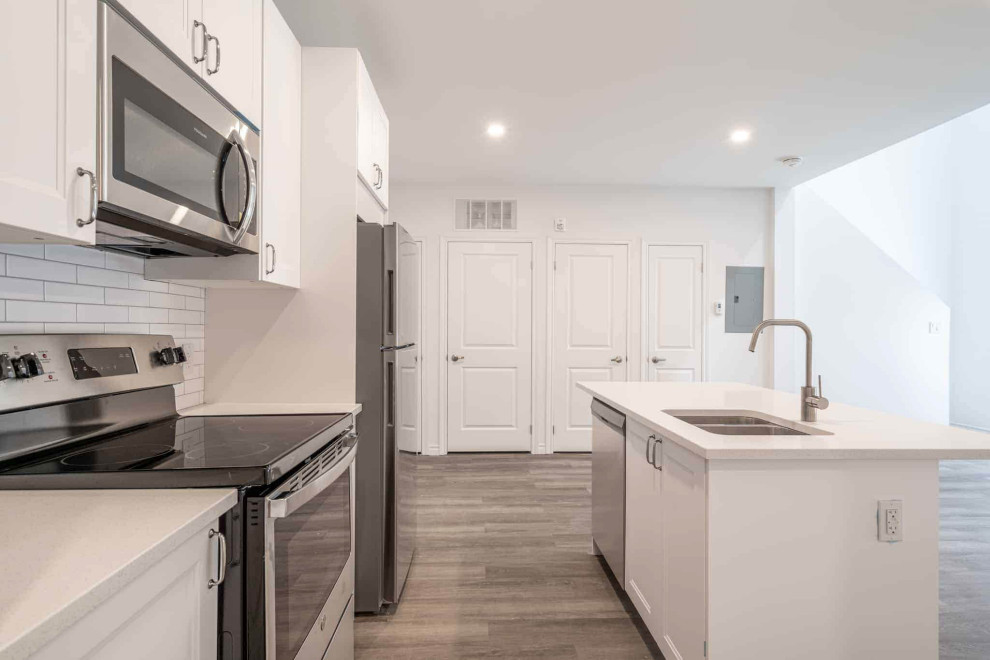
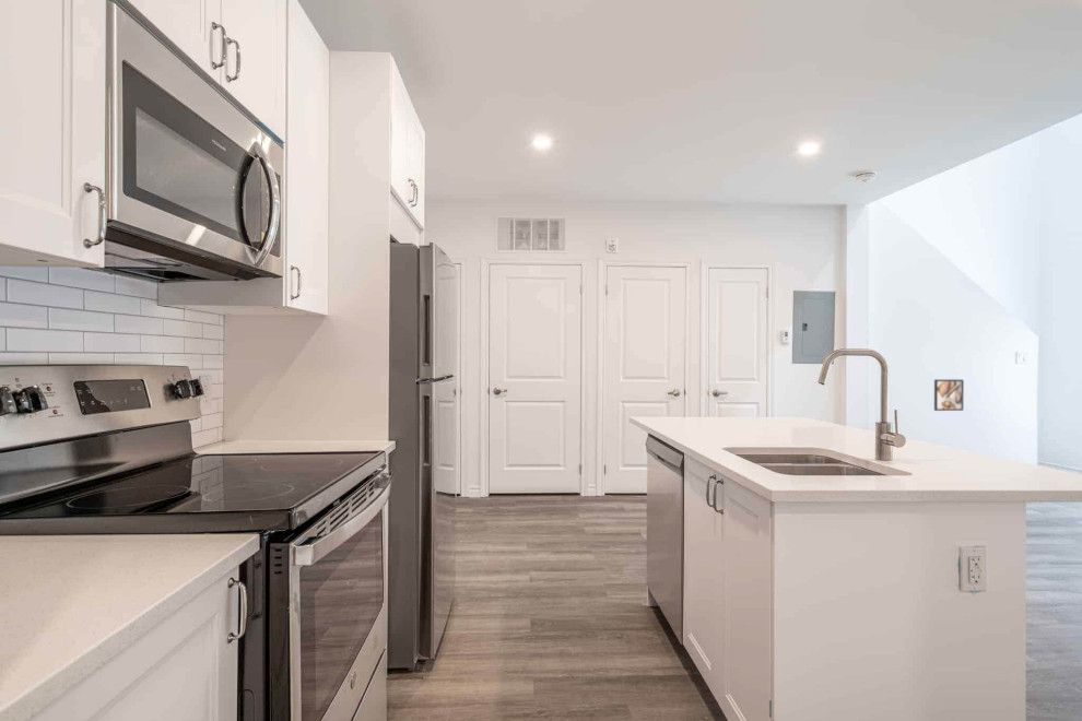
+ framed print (949, 394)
